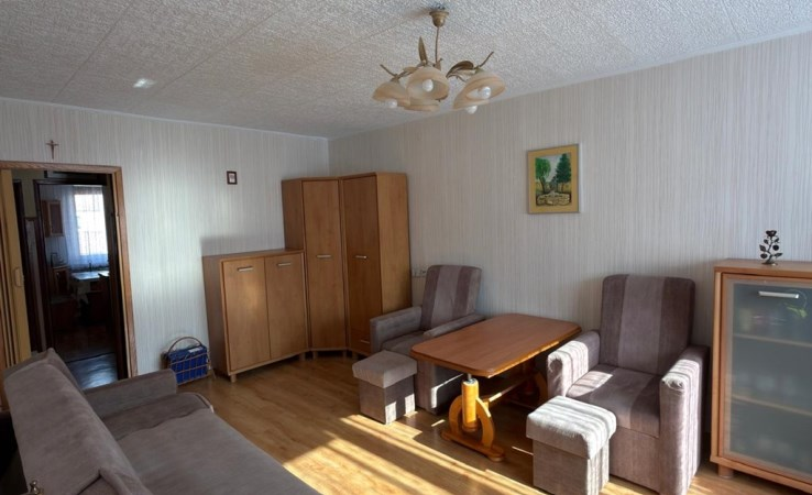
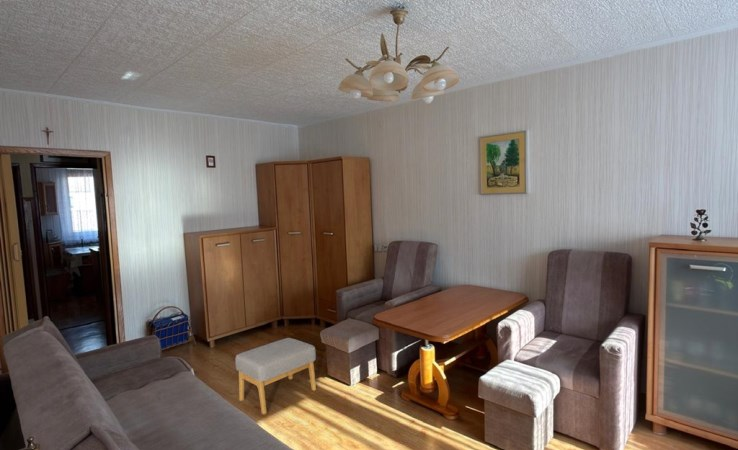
+ footstool (277, 371)
